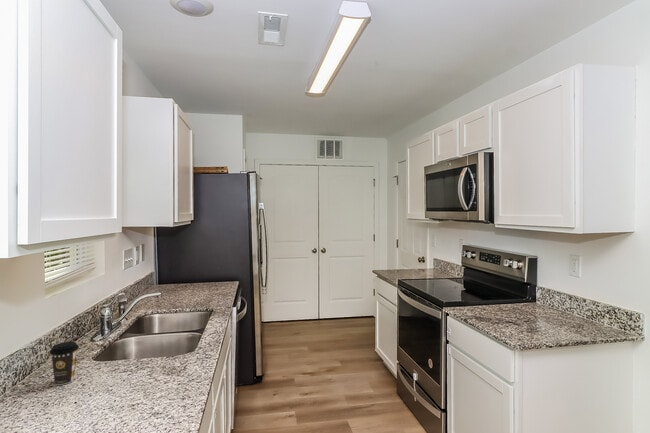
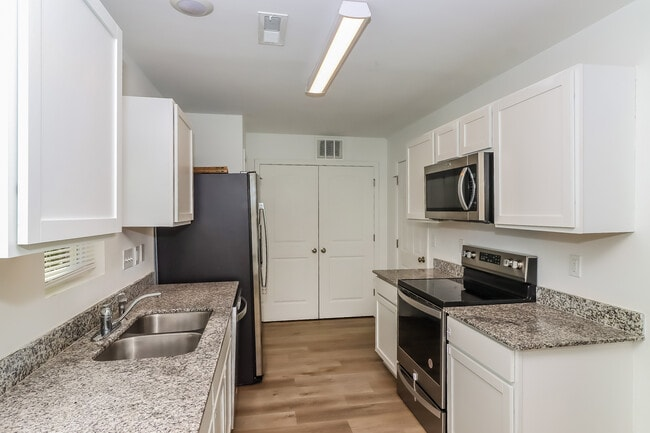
- coffee cup (64, 363)
